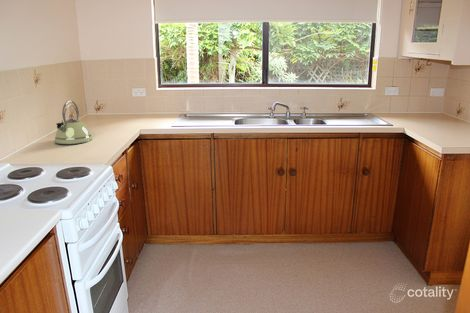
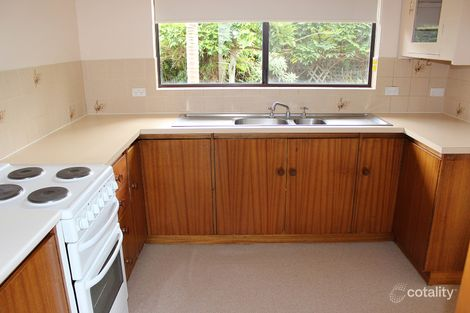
- kettle (70, 121)
